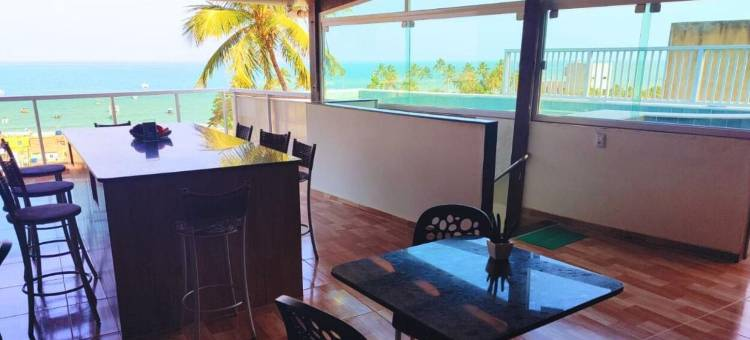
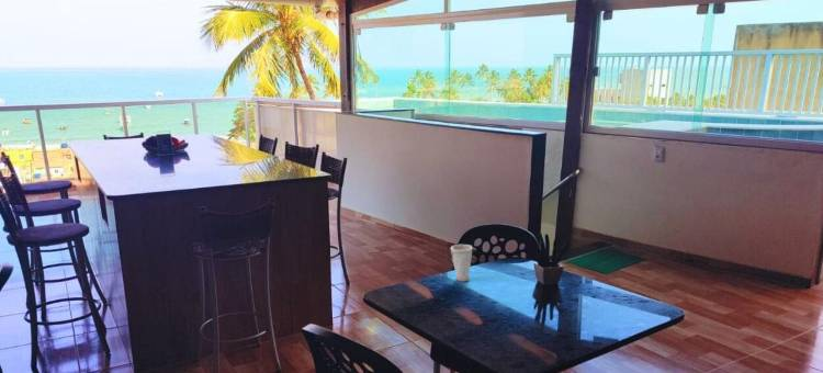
+ cup (460, 262)
